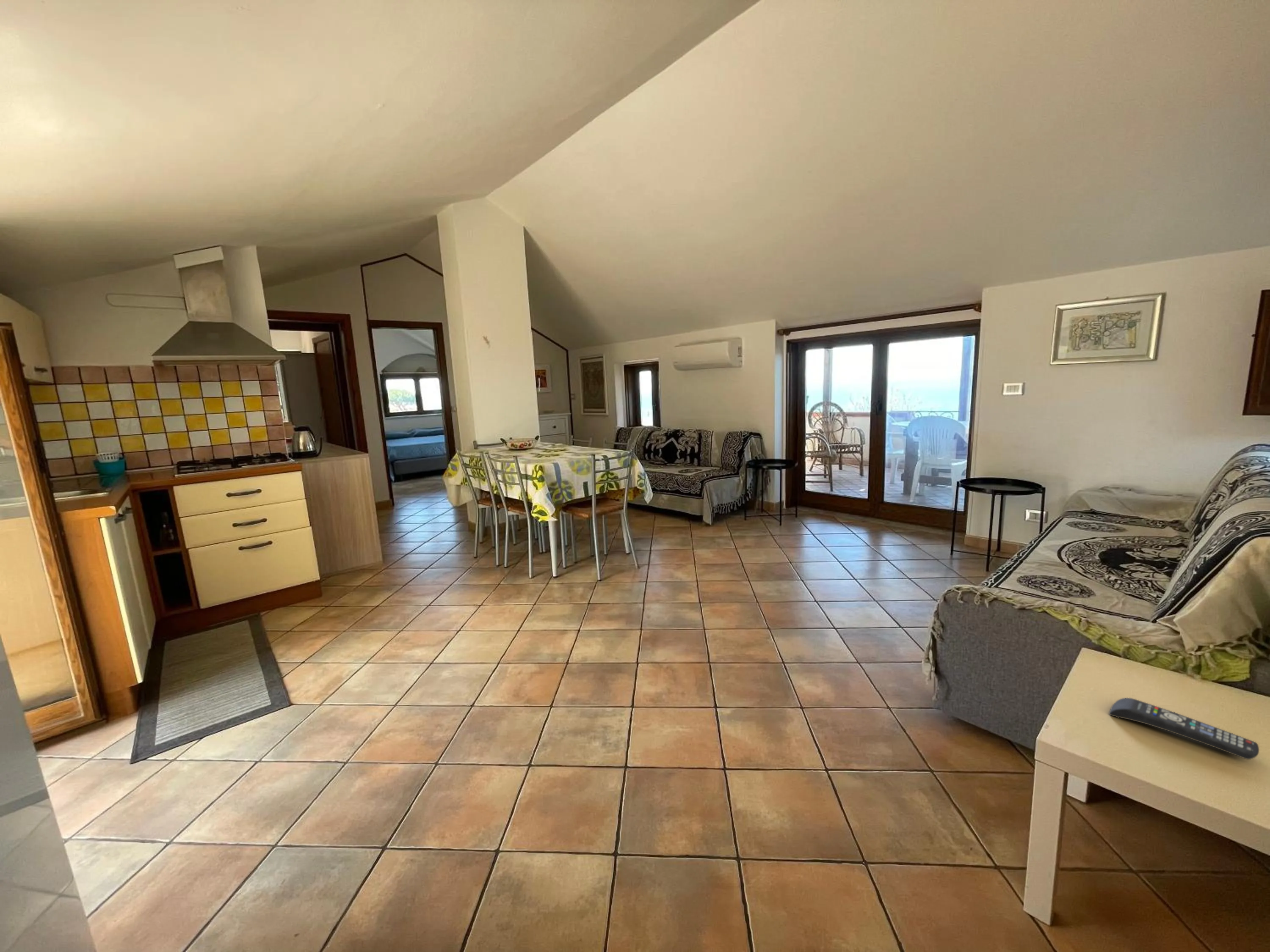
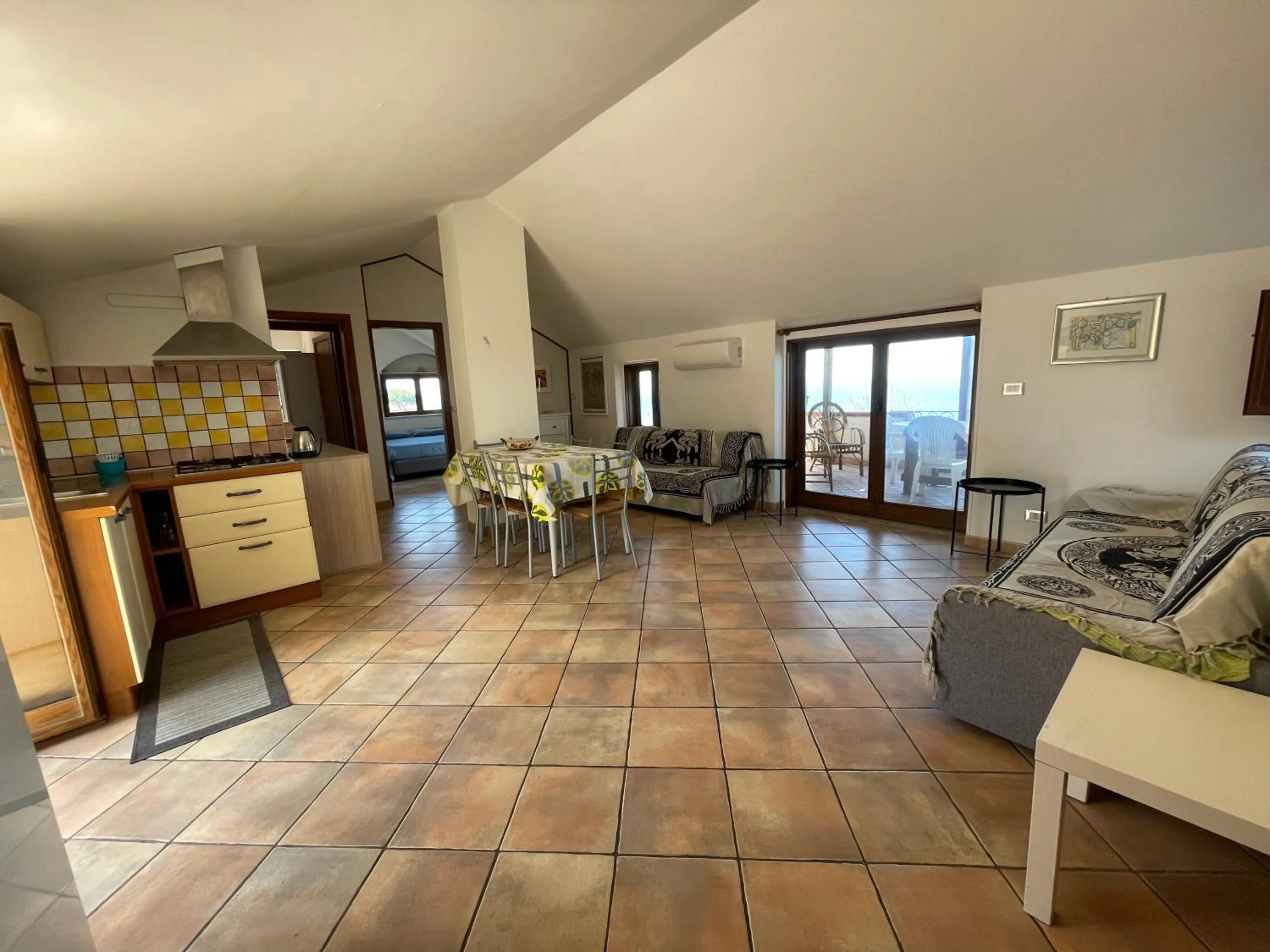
- remote control (1179, 726)
